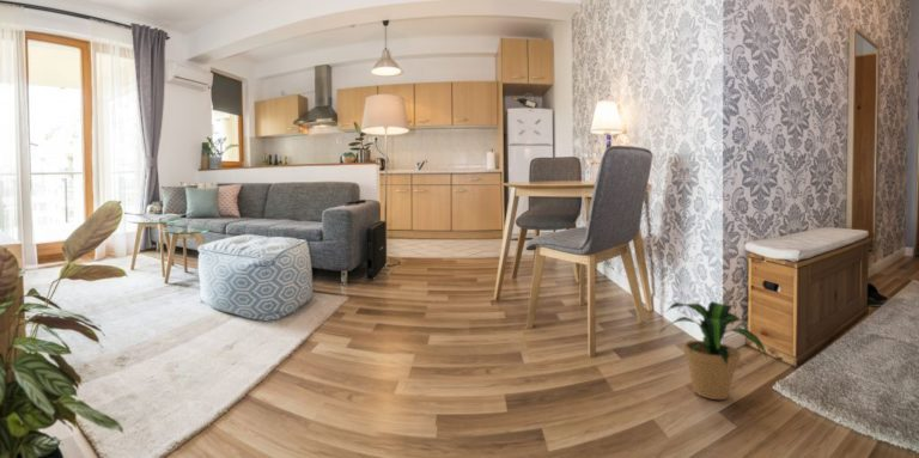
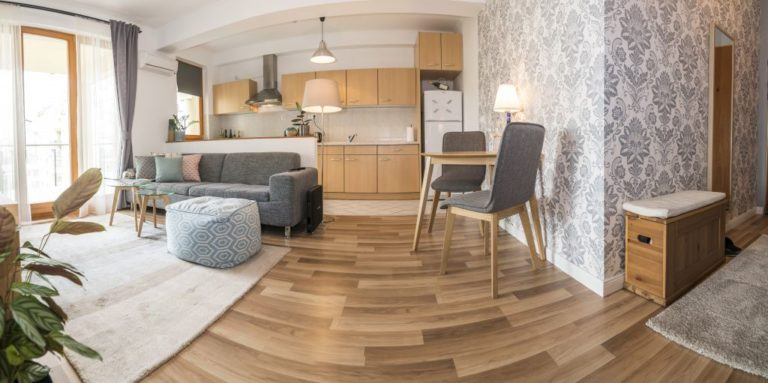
- potted plant (711, 349)
